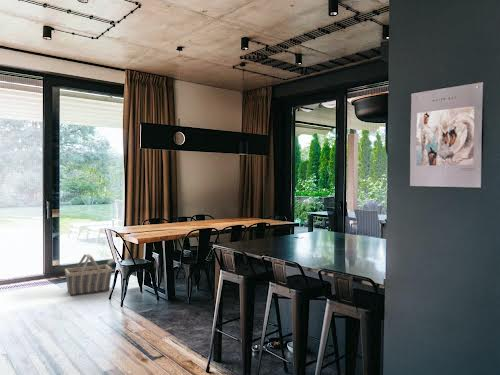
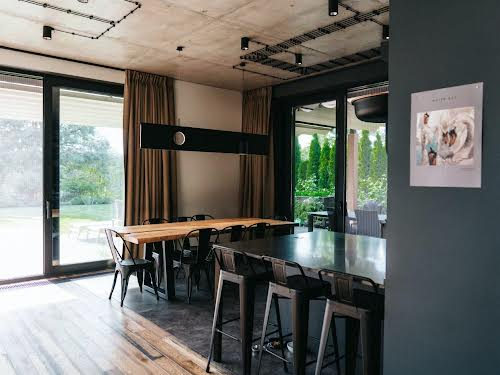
- basket (88, 273)
